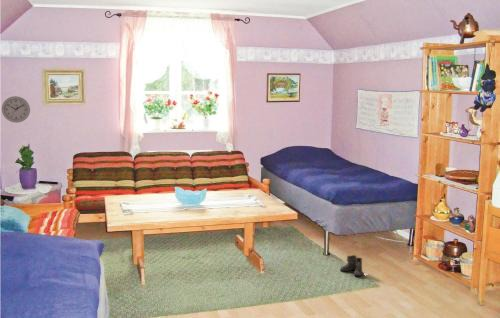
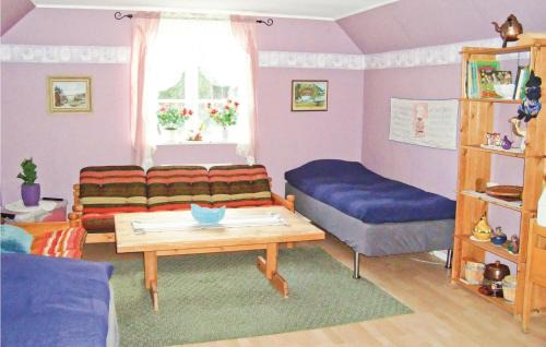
- boots (352, 264)
- wall clock (15, 109)
